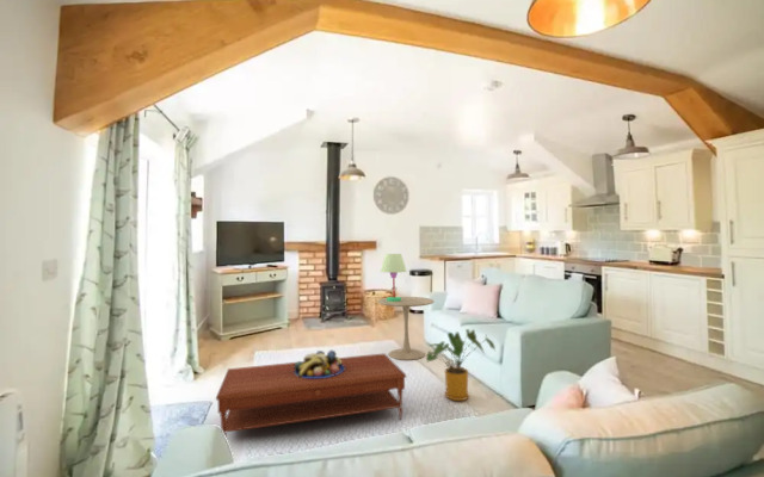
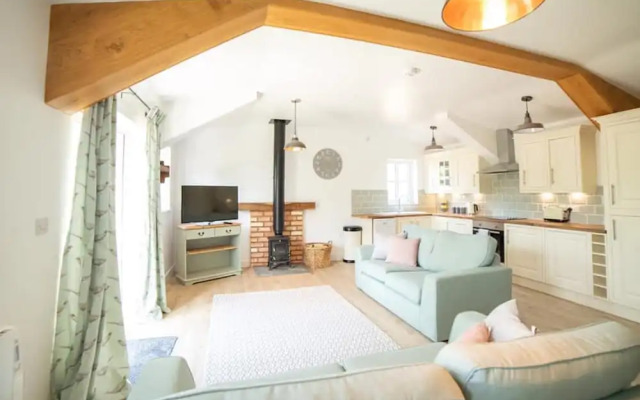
- house plant (456, 363)
- table lamp (393, 277)
- side table (406, 327)
- fruit bowl (320, 360)
- coffee table (314, 394)
